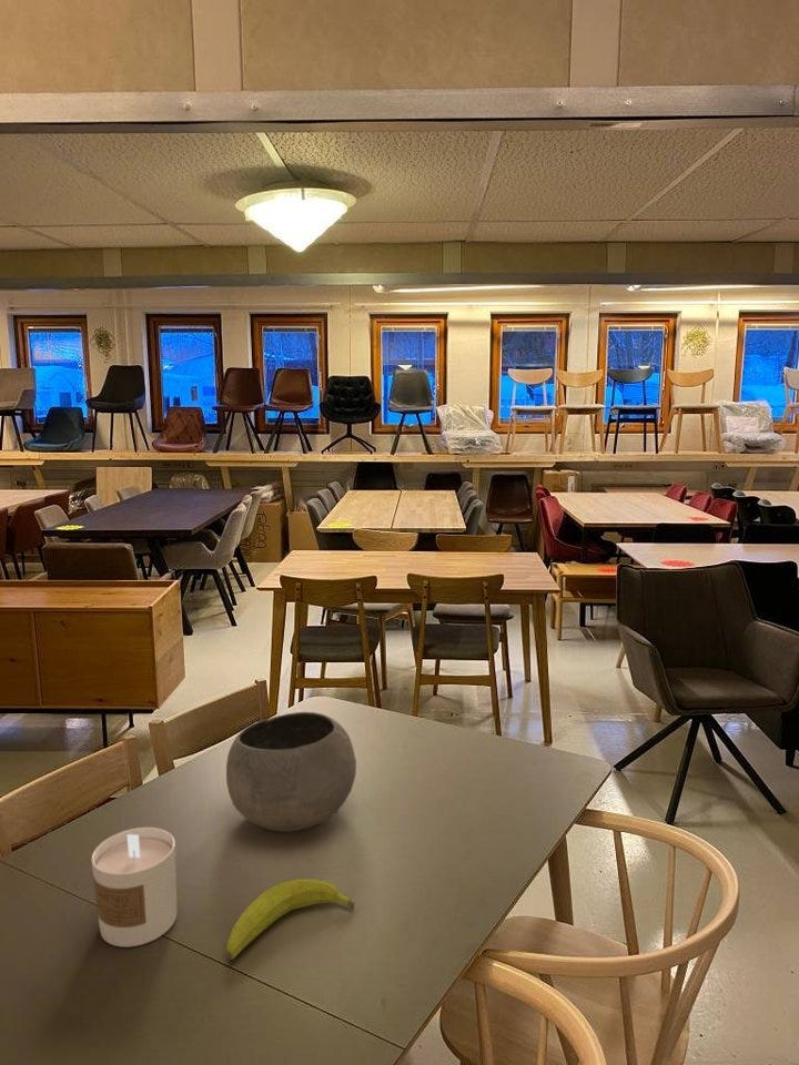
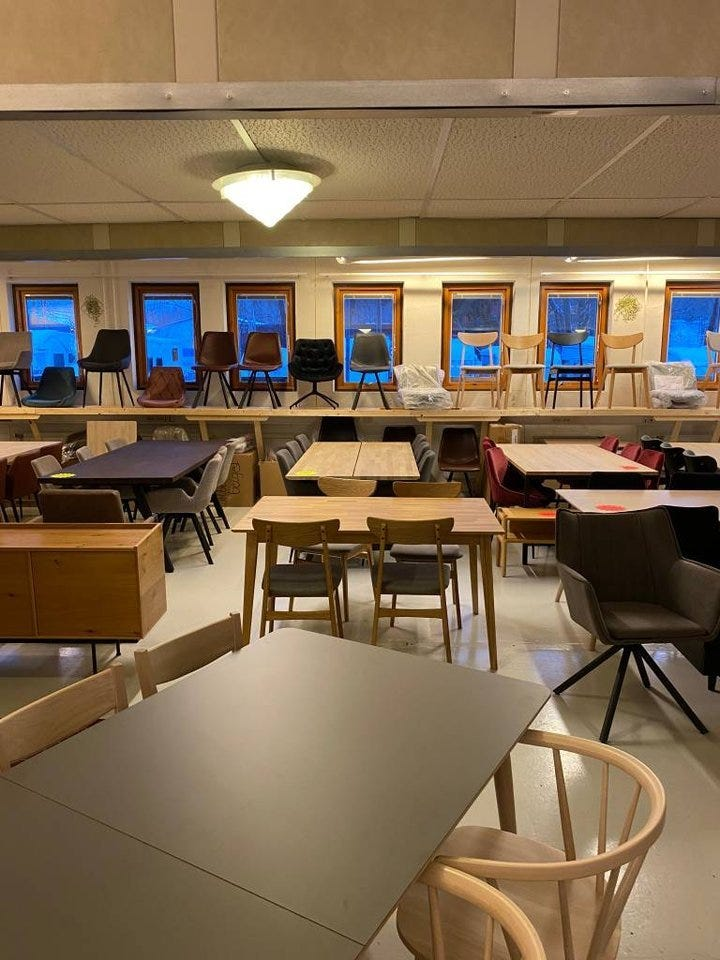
- fruit (284, 913)
- bowl (292, 771)
- candle (135, 878)
